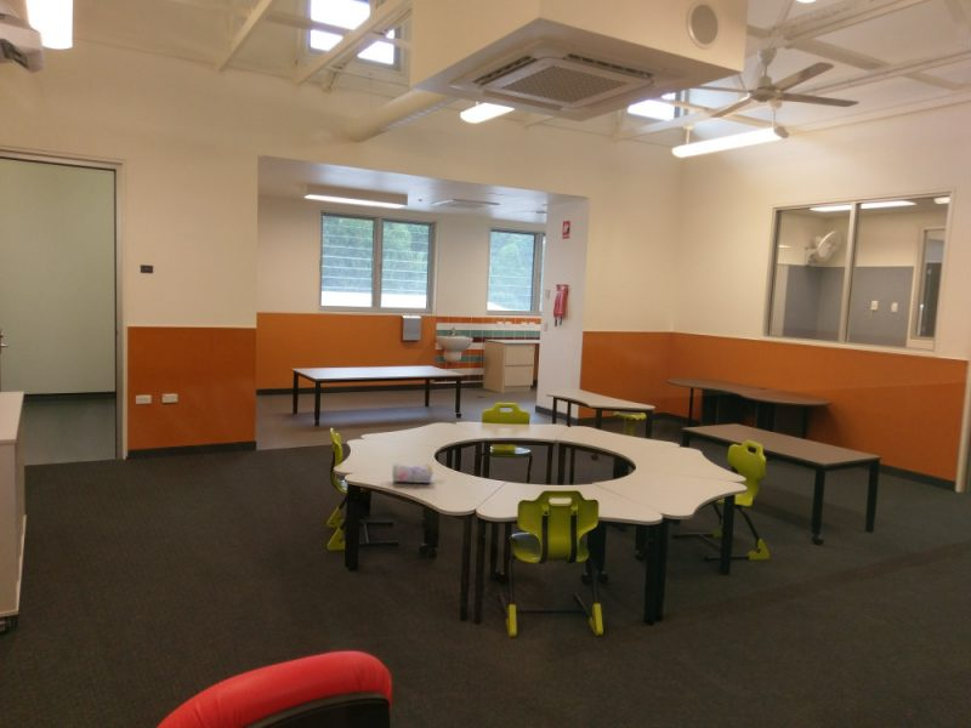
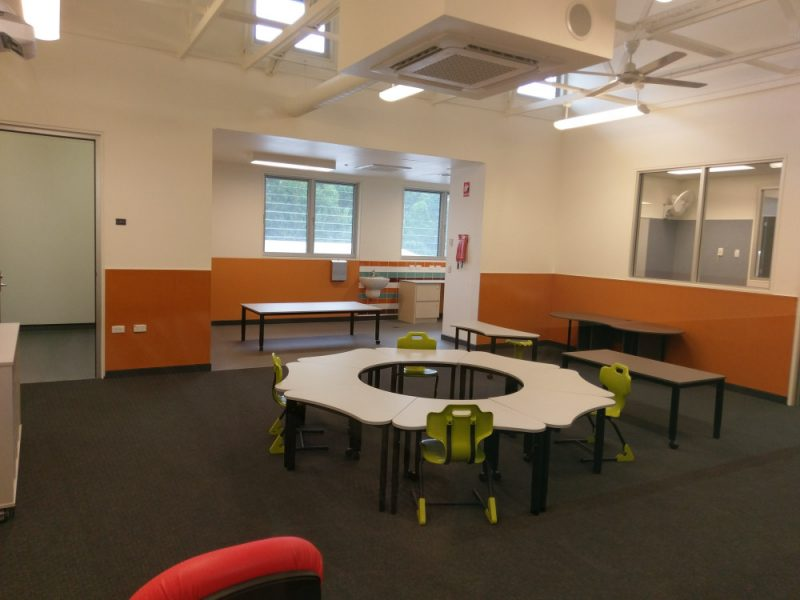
- pencil case (411, 472)
